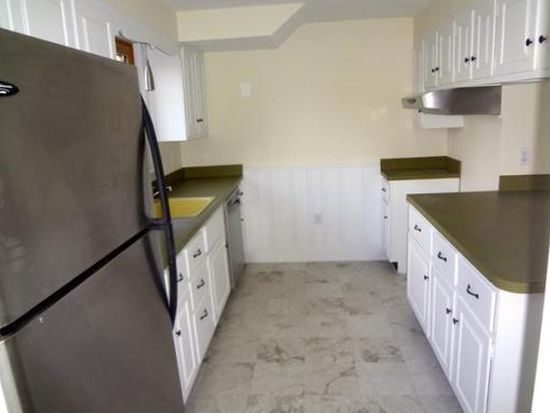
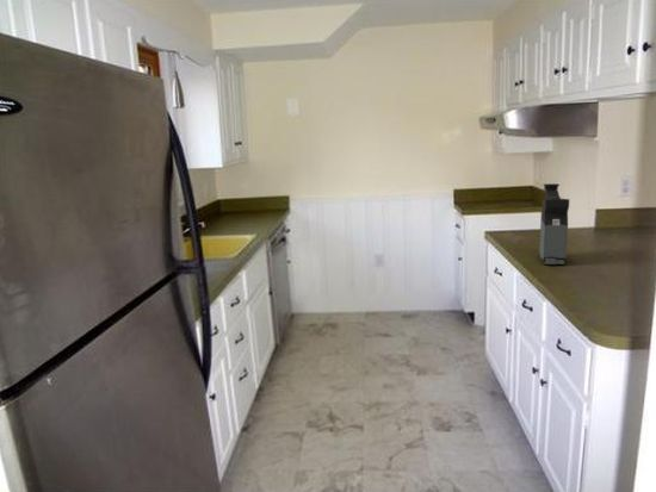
+ coffee maker (553, 223)
